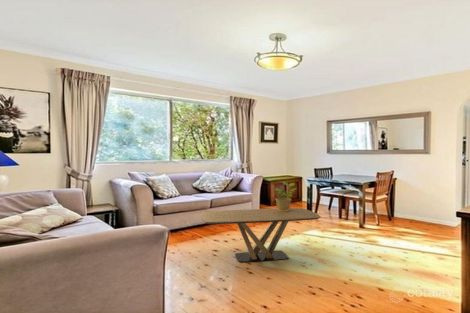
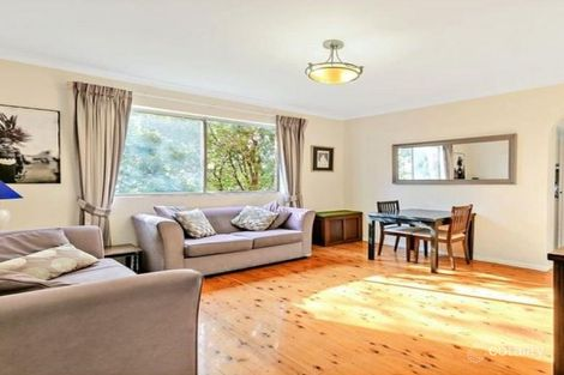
- potted plant (284, 196)
- coffee table (261, 236)
